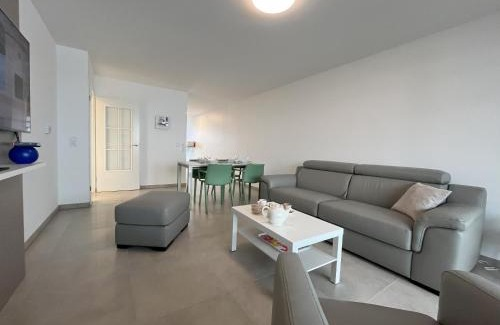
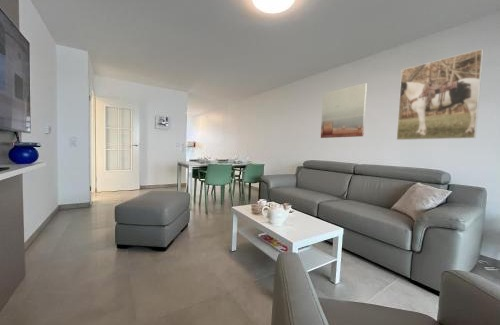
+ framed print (434, 100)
+ wall art (341, 113)
